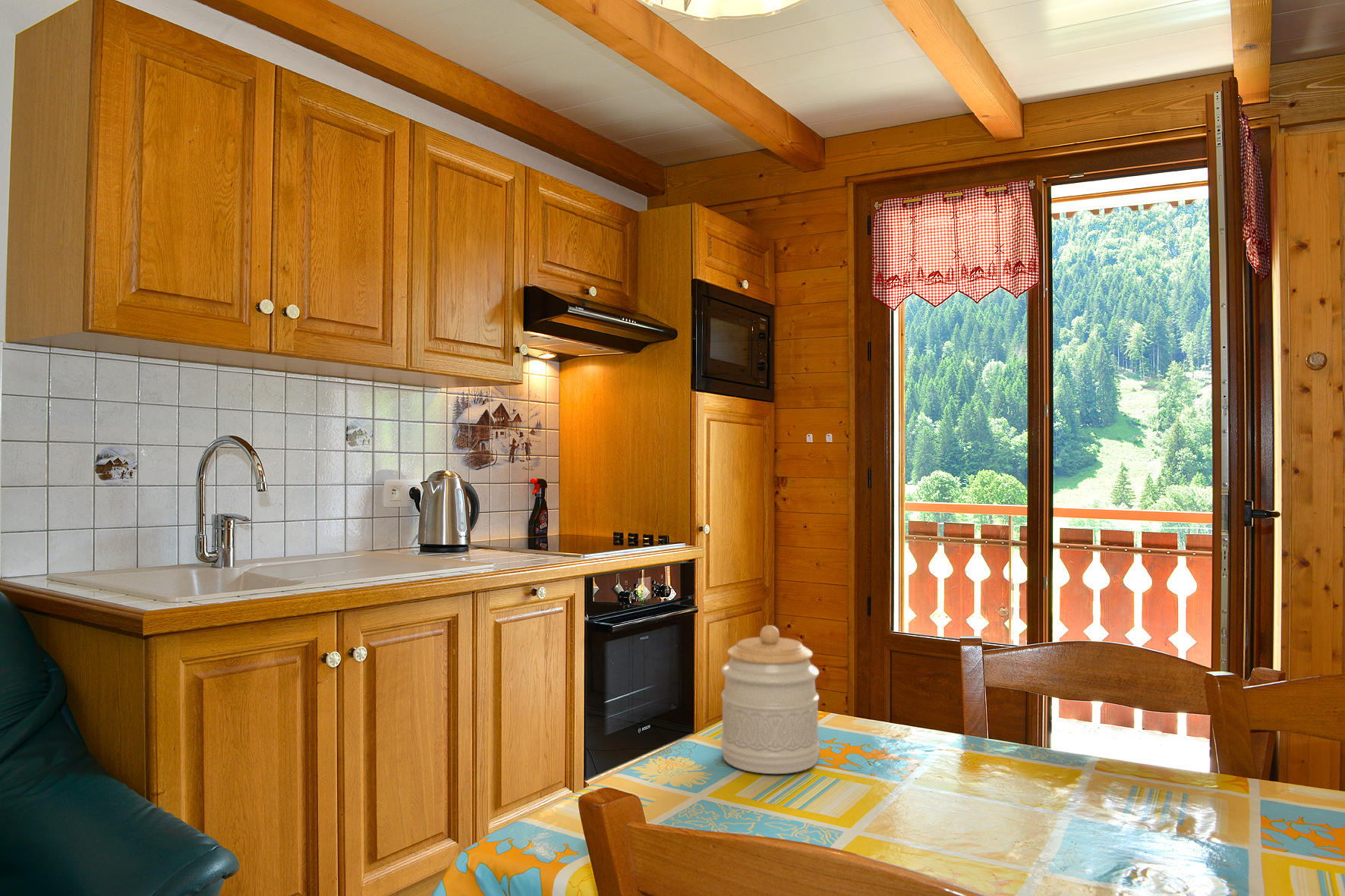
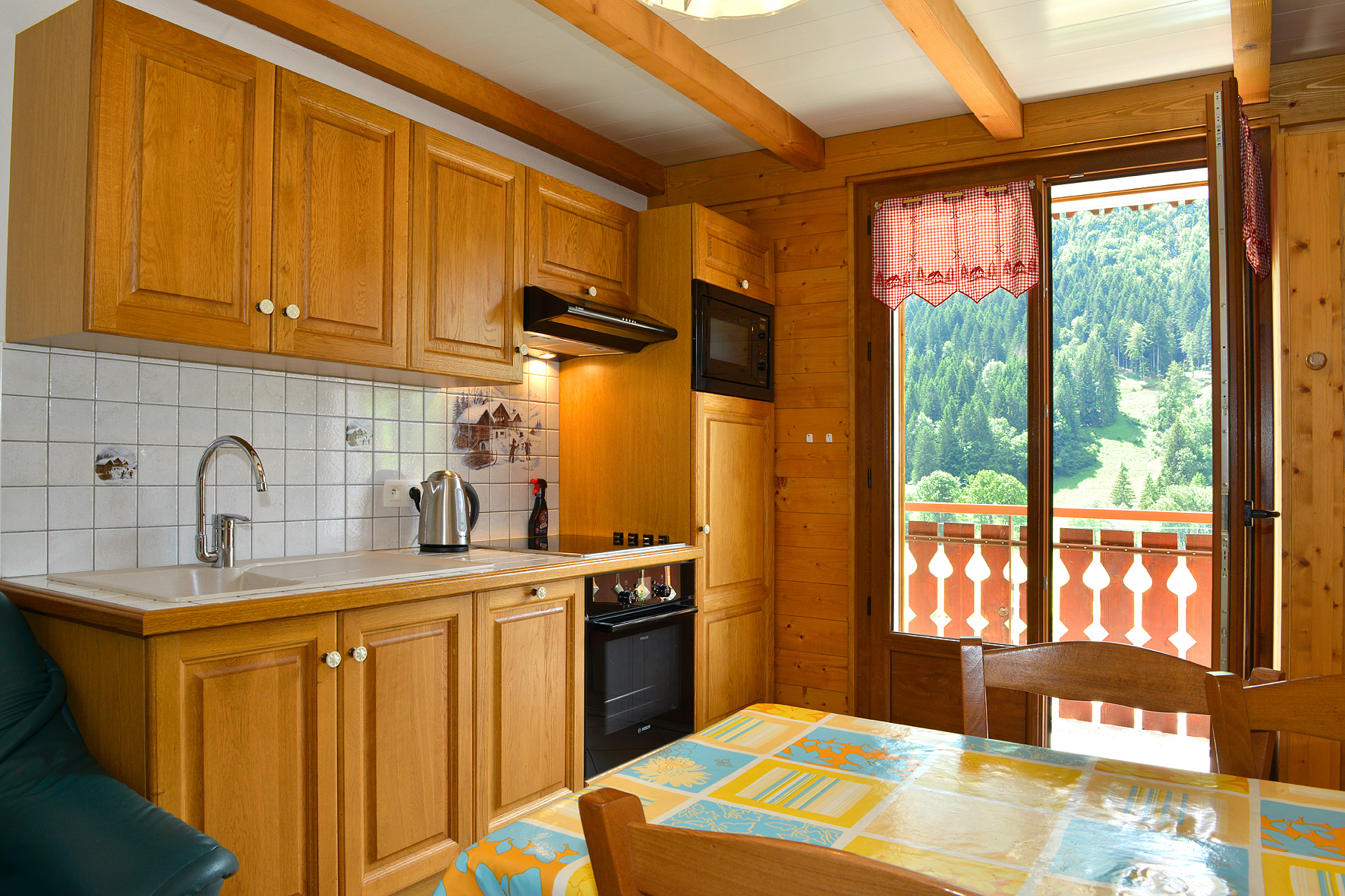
- jar (770, 692)
